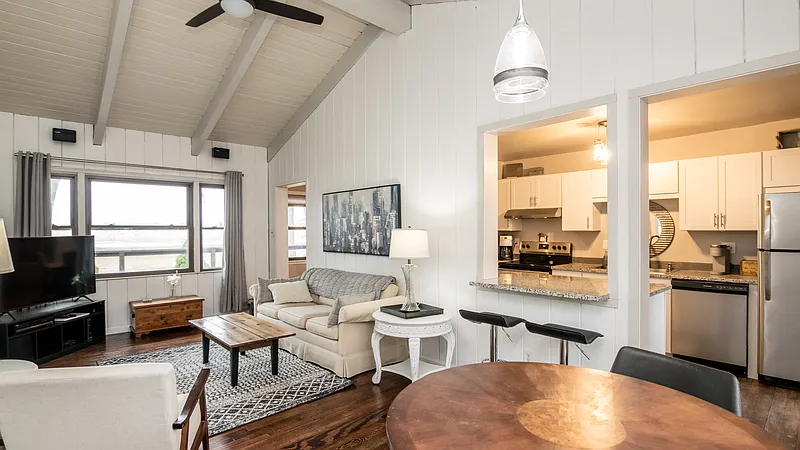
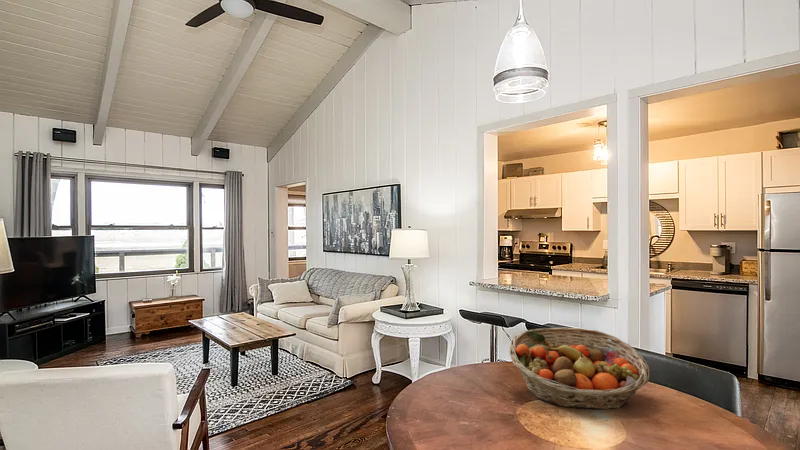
+ fruit basket (575, 365)
